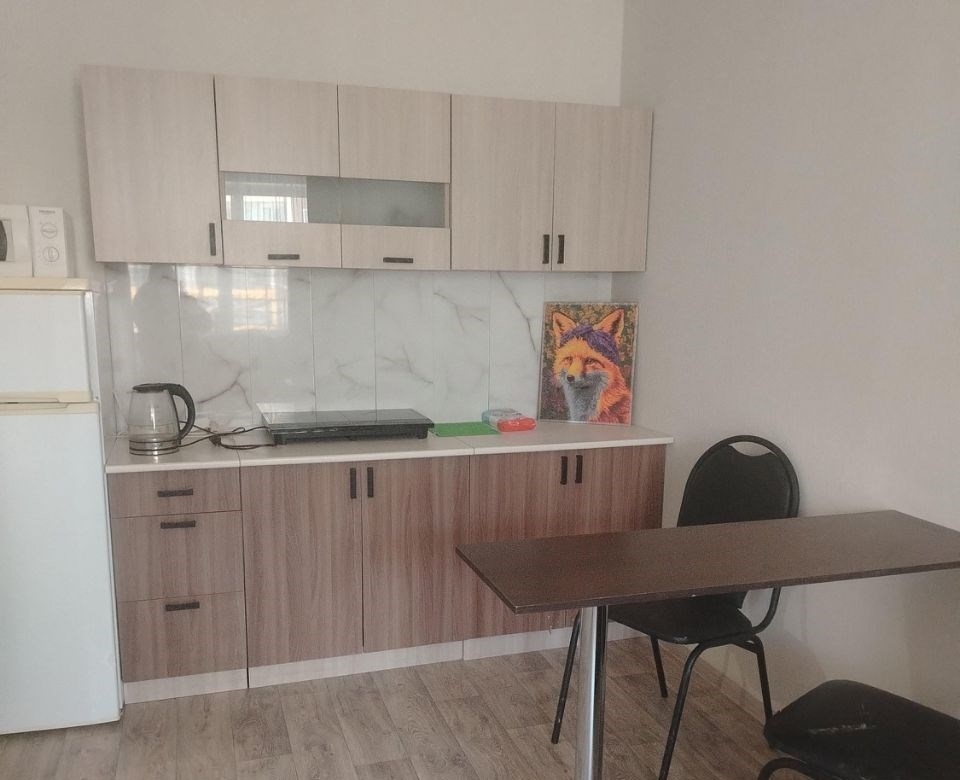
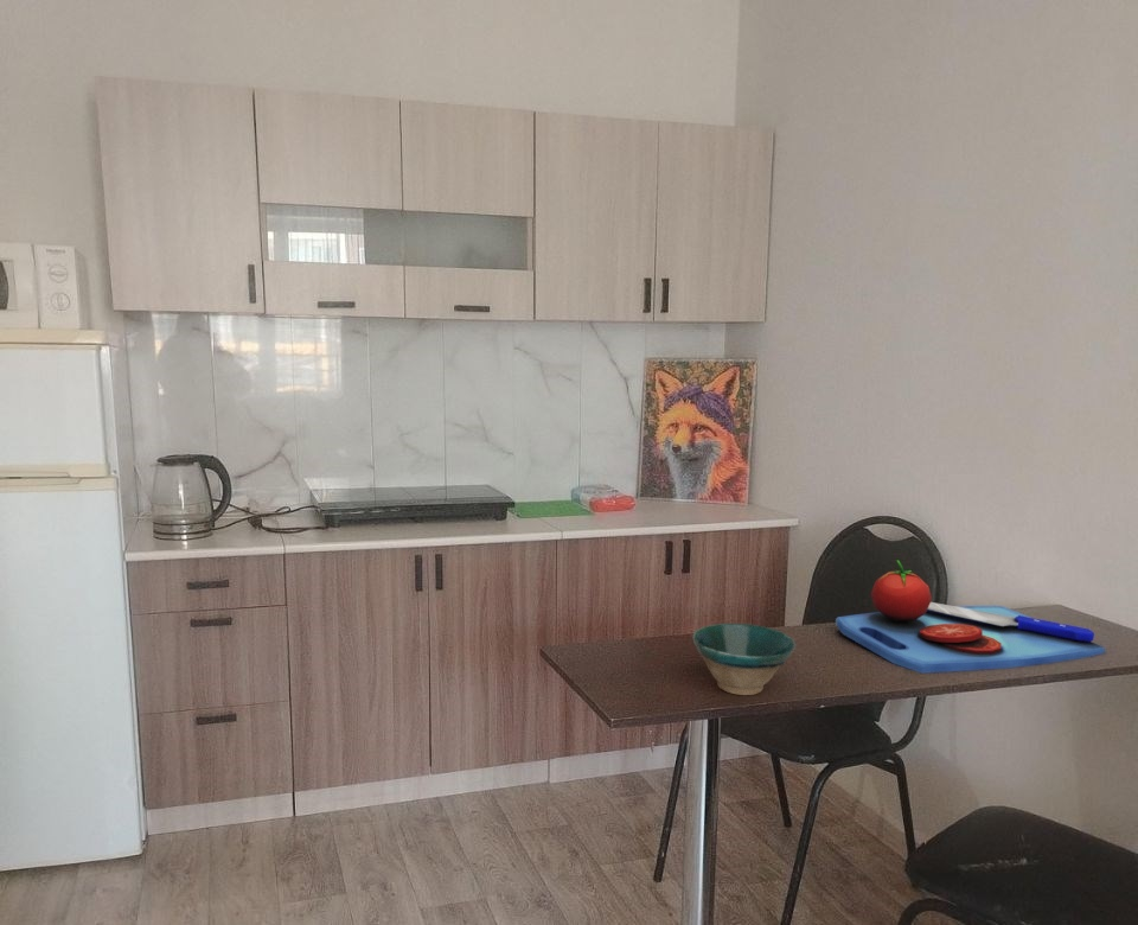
+ chopping board (954, 606)
+ bowl (742, 662)
